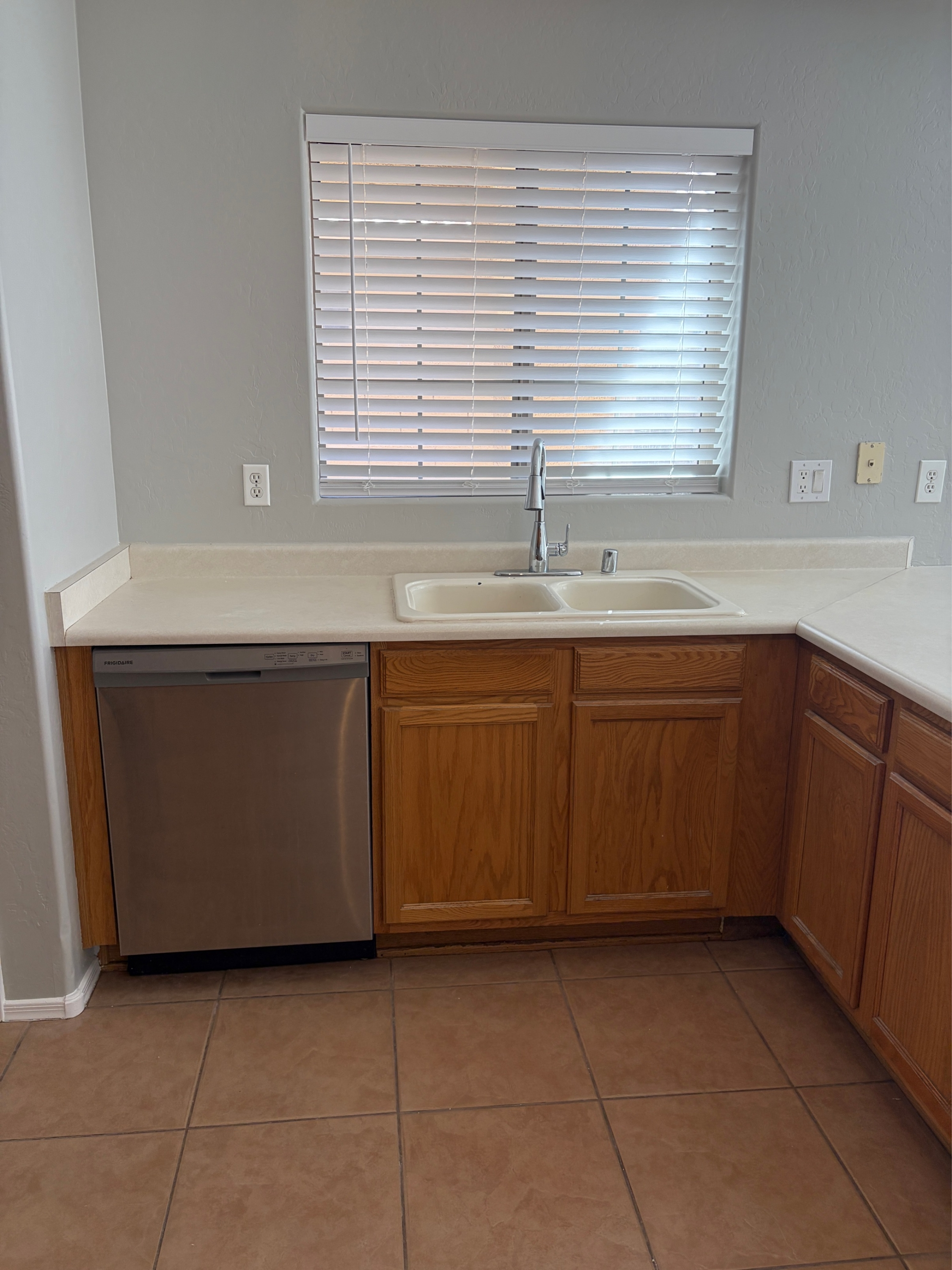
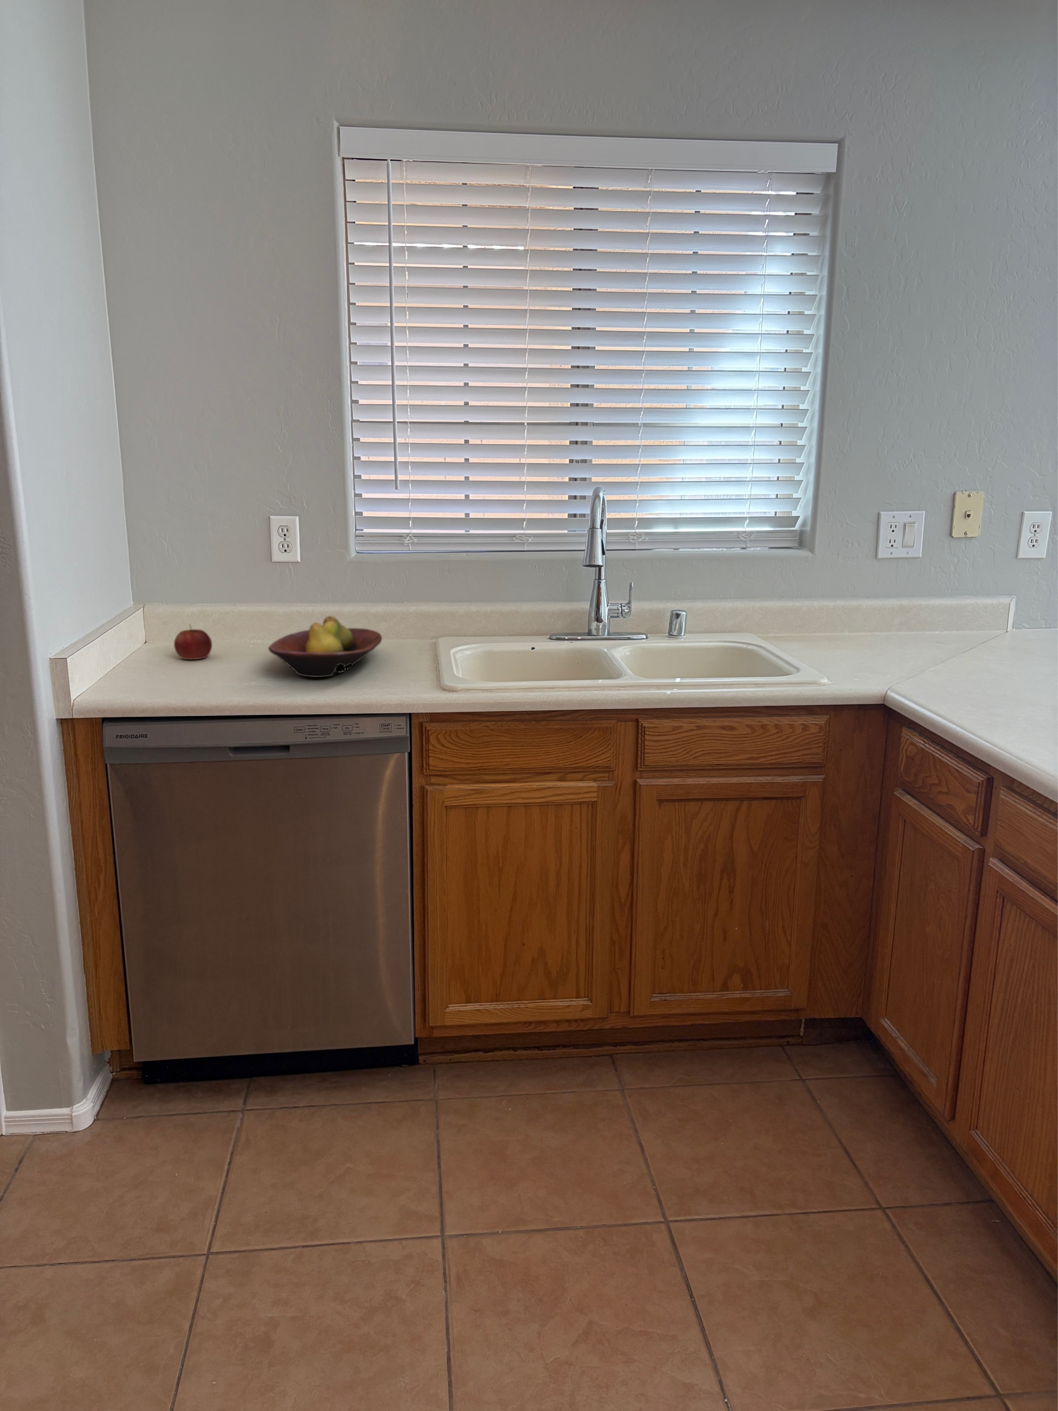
+ apple (192, 641)
+ fruit bowl (327, 643)
